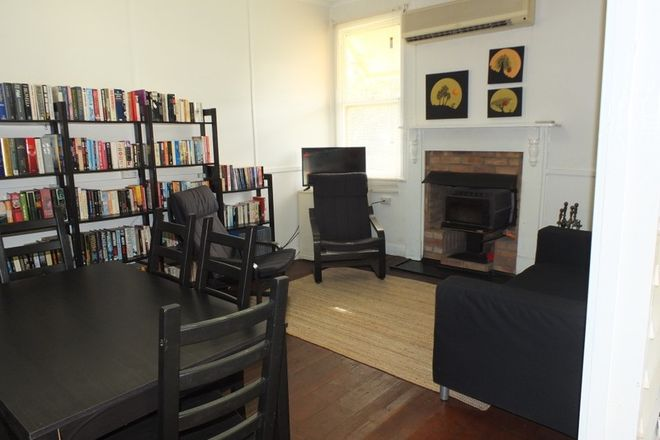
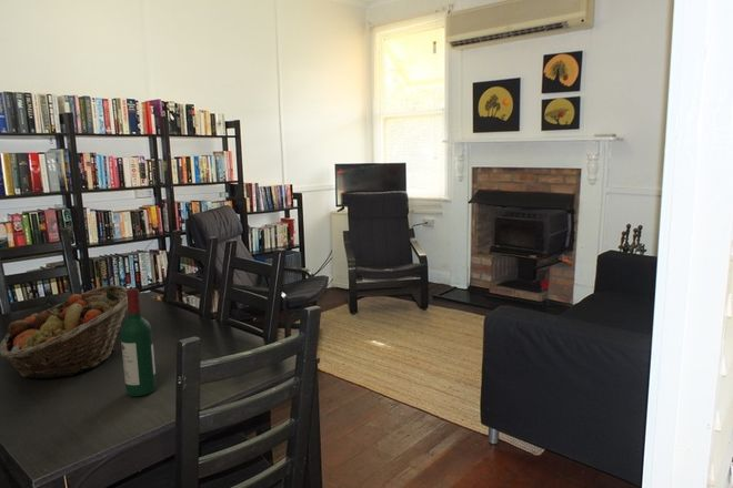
+ fruit basket (70, 327)
+ wine bottle (137, 340)
